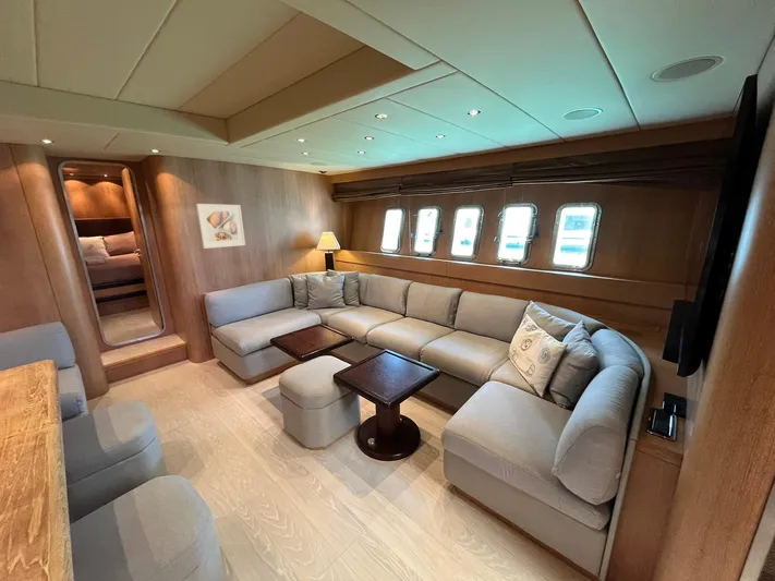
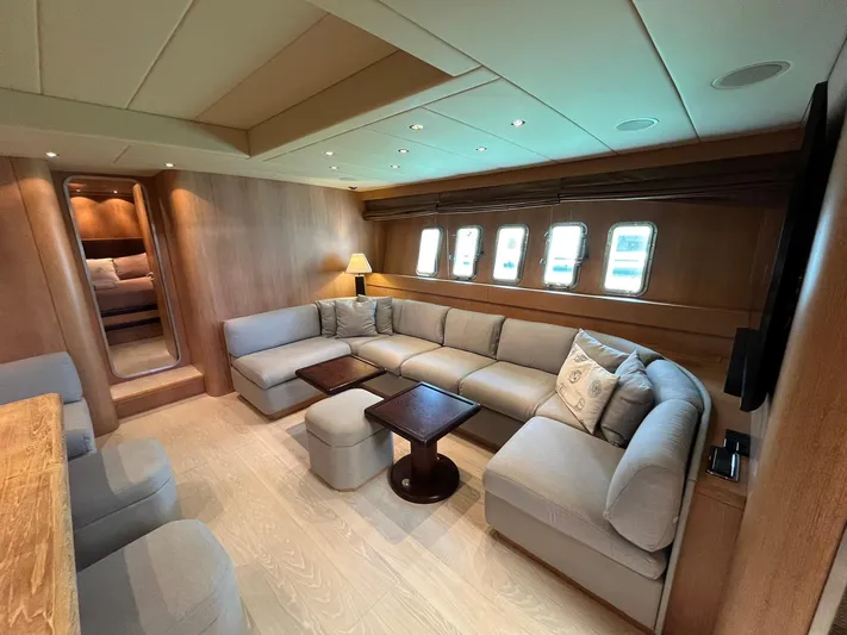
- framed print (222, 226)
